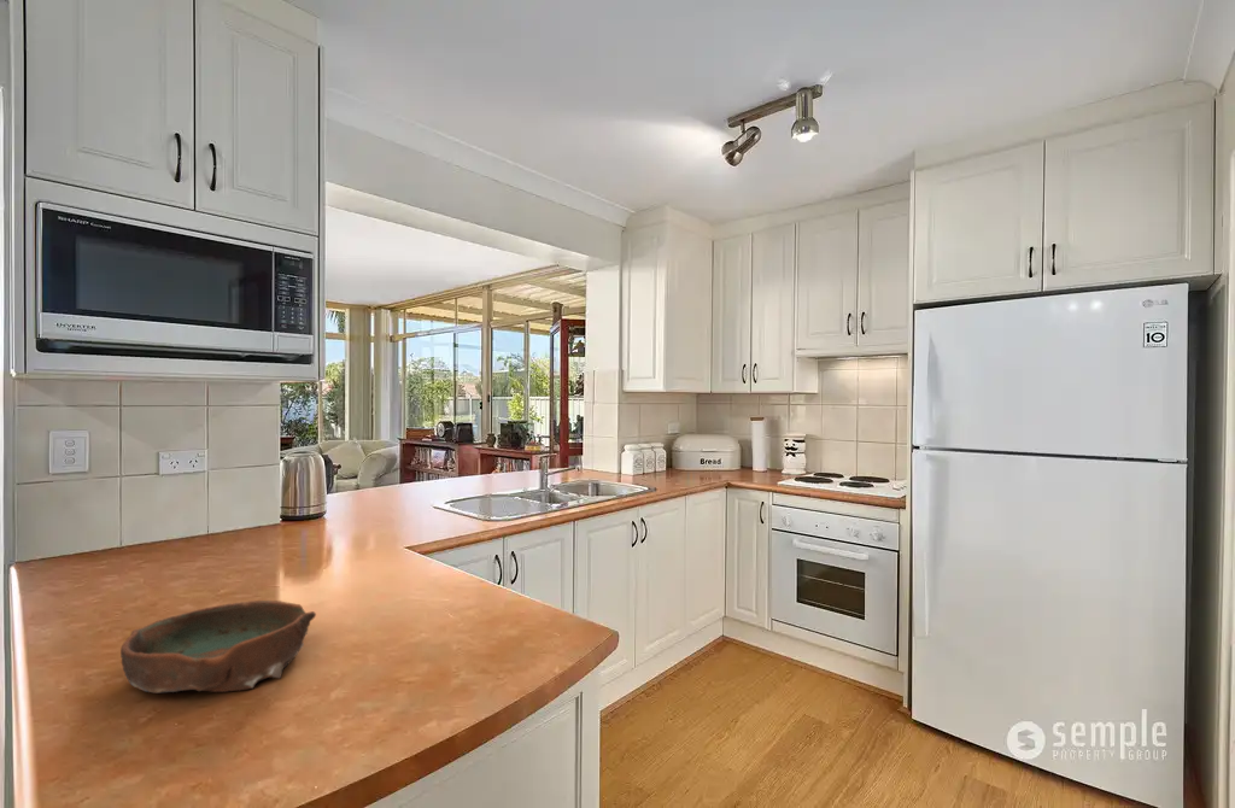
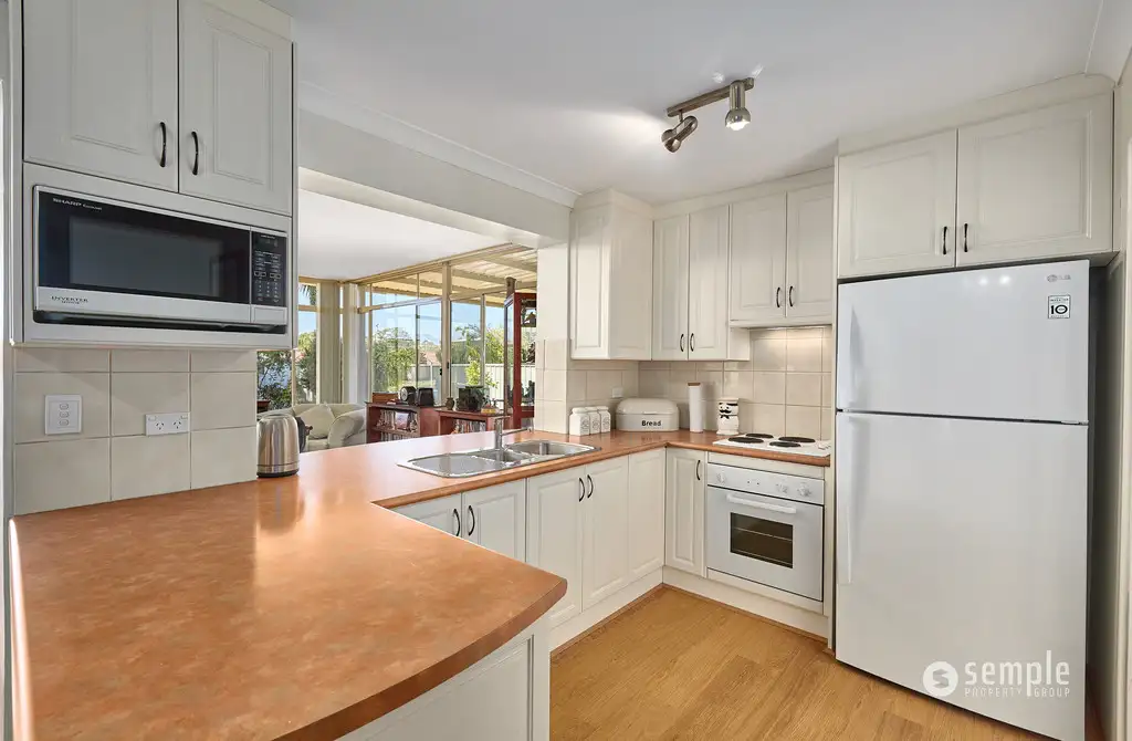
- bowl (226, 644)
